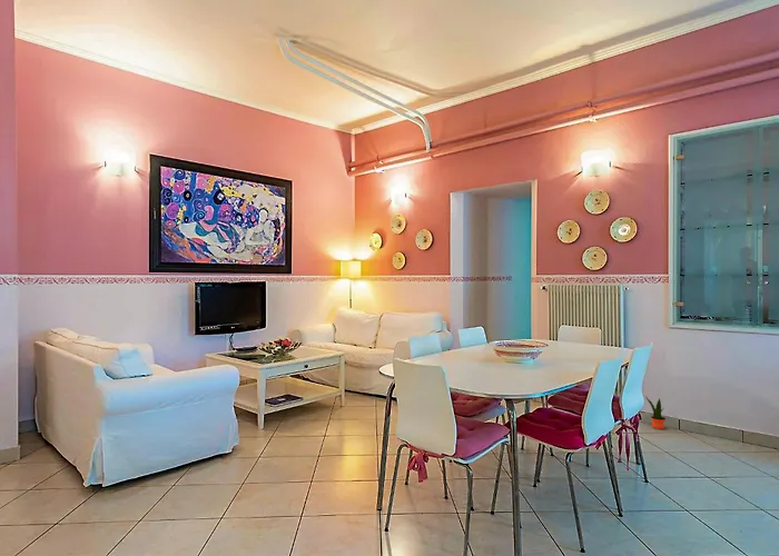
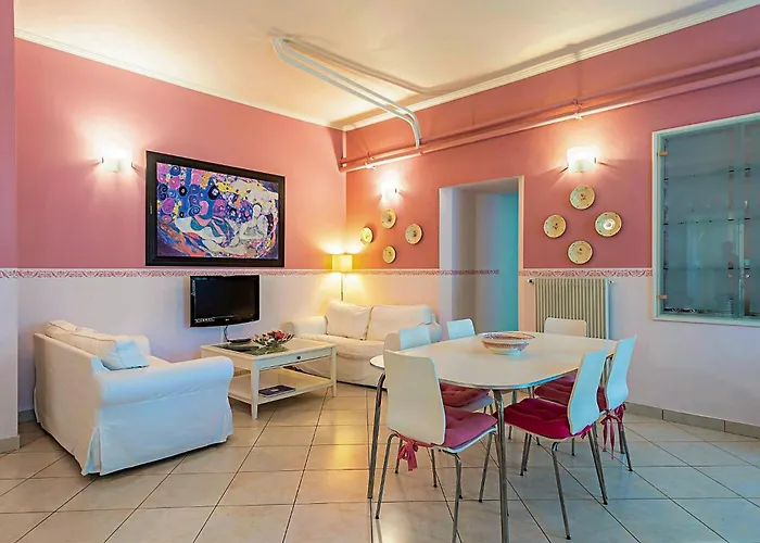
- potted plant (654, 411)
